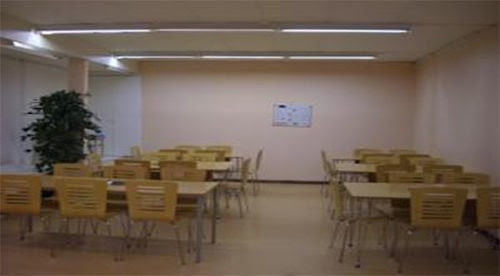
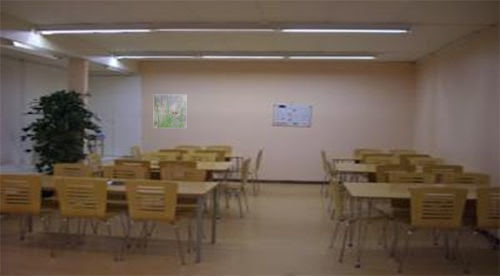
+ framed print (169, 111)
